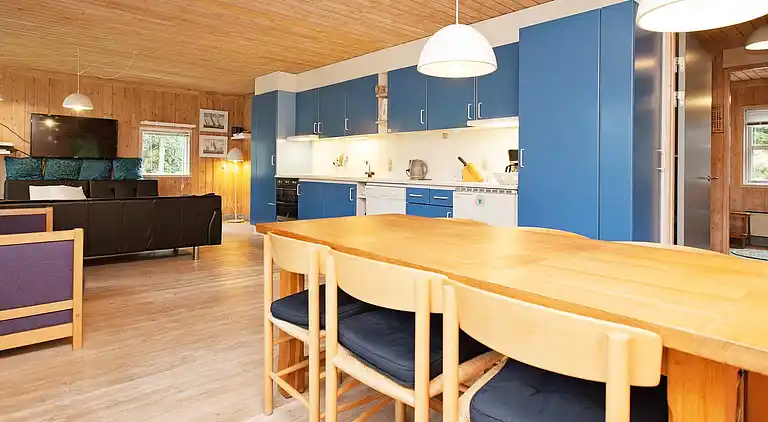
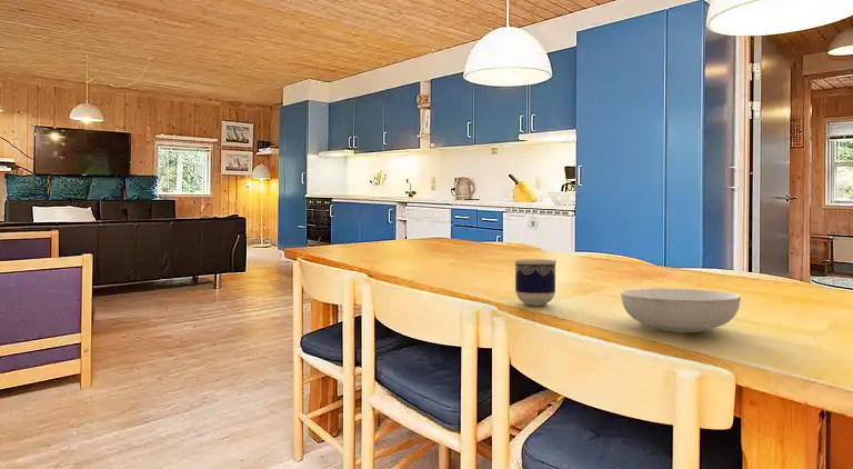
+ serving bowl (678, 310)
+ cup (534, 281)
